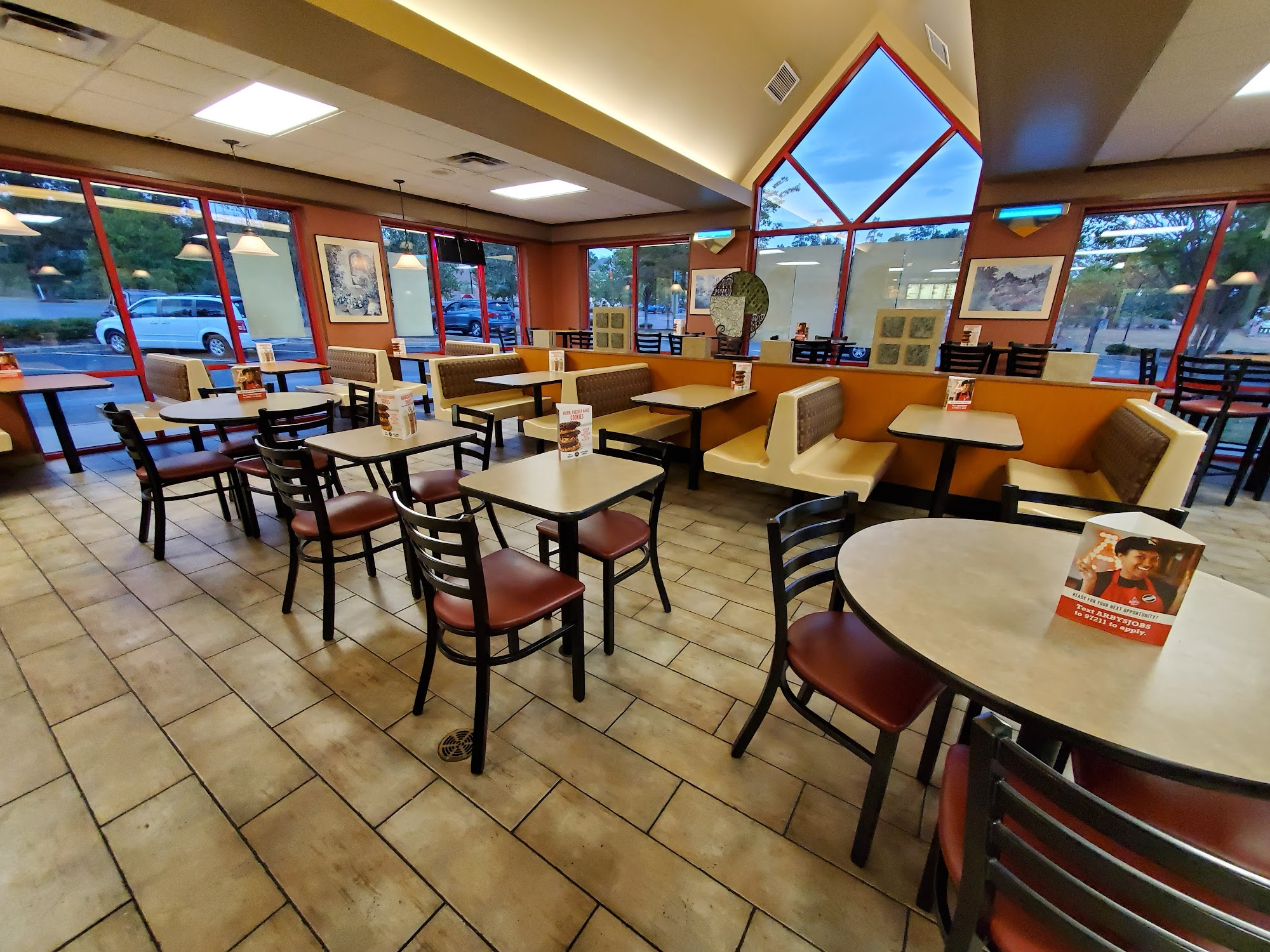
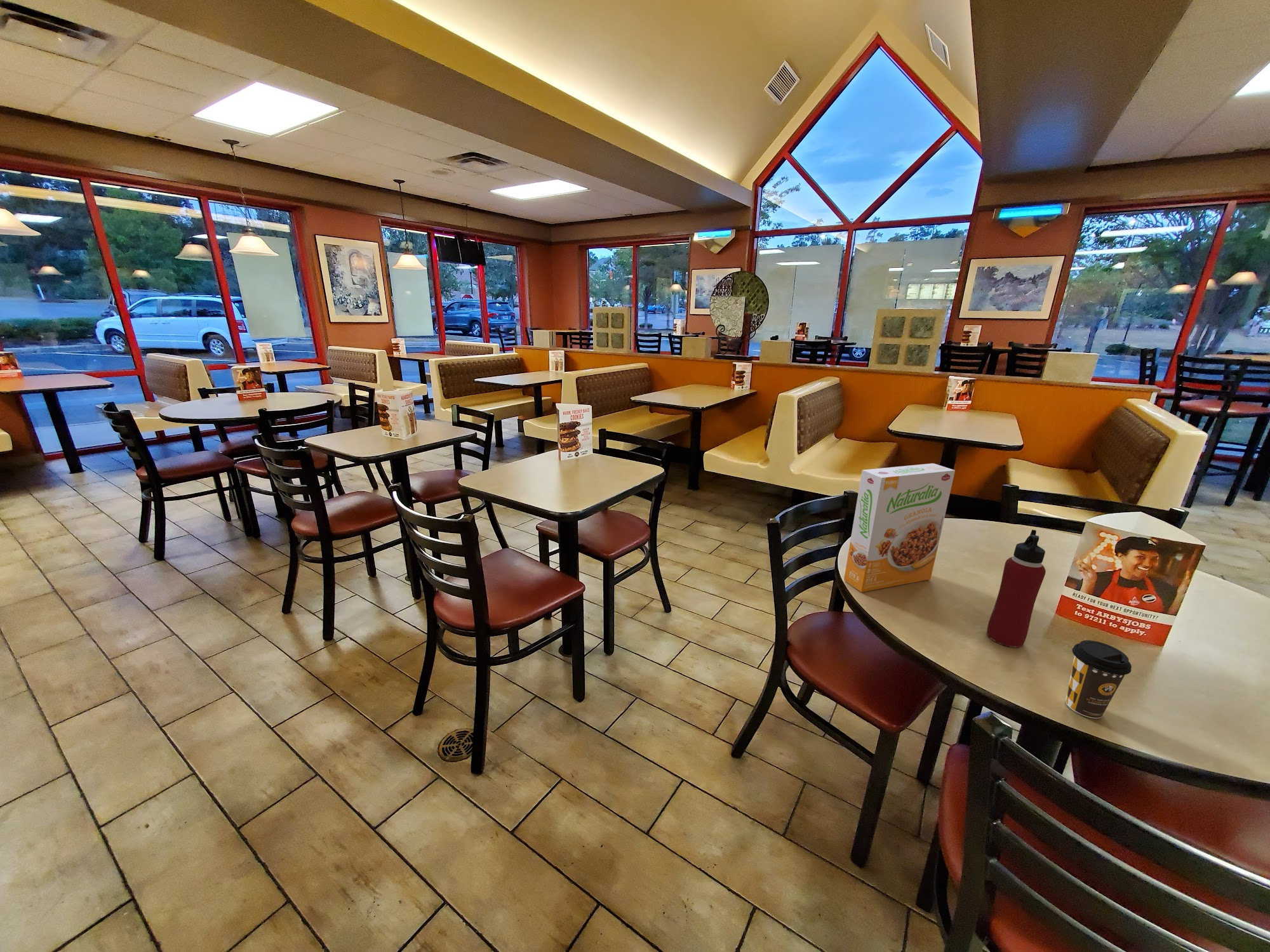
+ coffee cup (1093, 680)
+ cereal box (897, 527)
+ water bottle (1019, 587)
